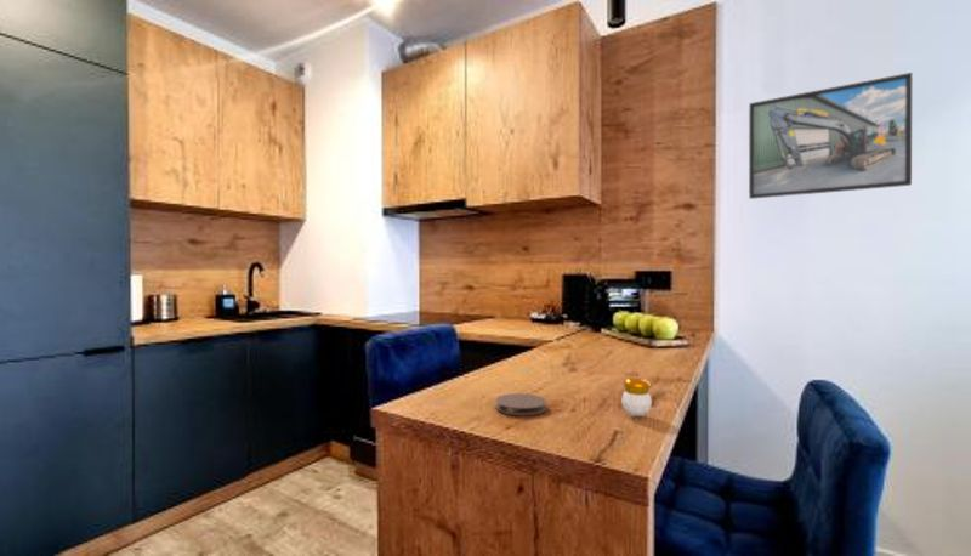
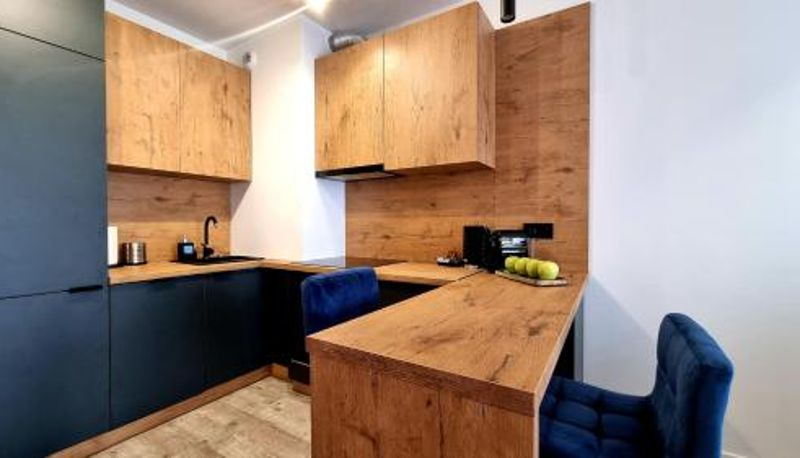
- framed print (823, 141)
- candle (636, 393)
- coaster (521, 403)
